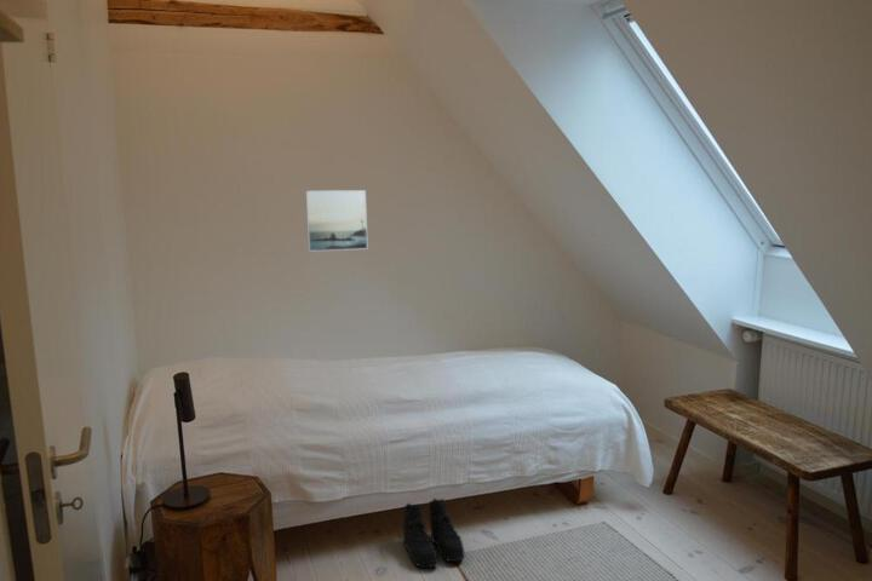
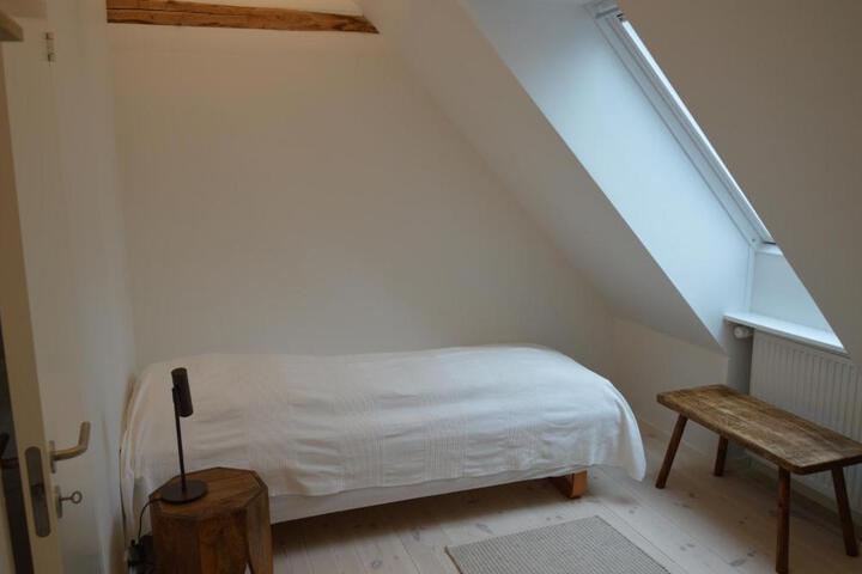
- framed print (337, 220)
- boots (431, 528)
